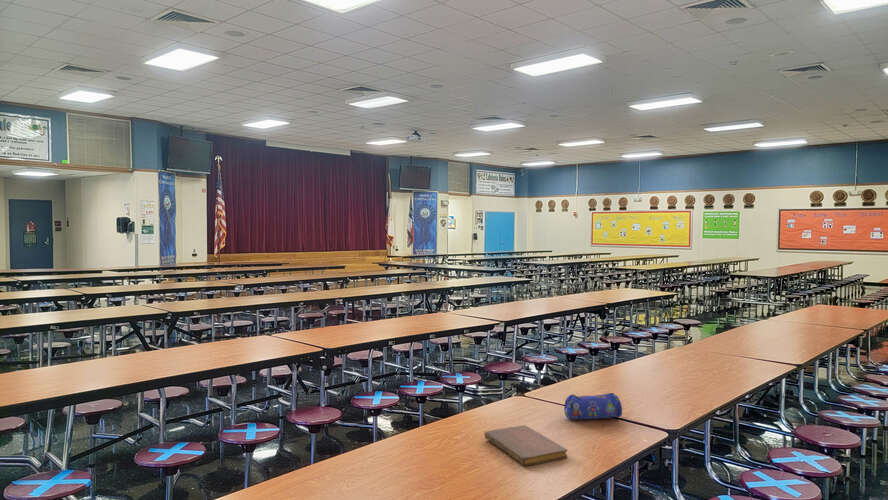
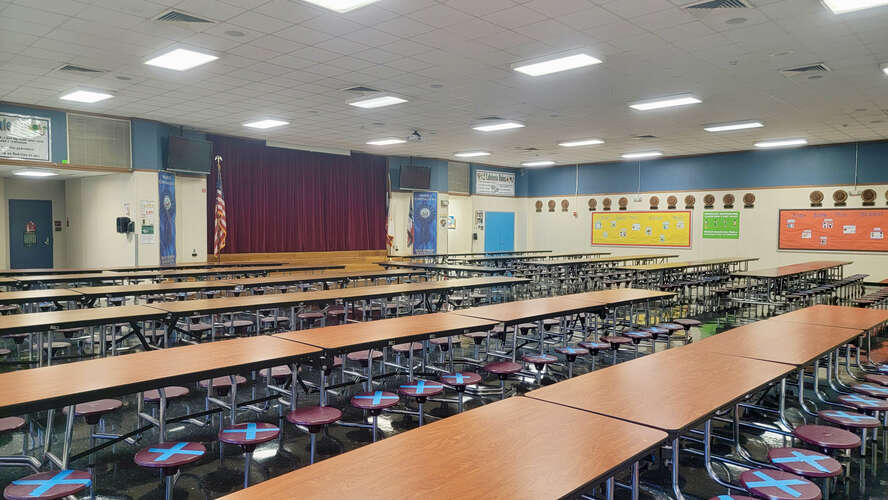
- pencil case (592, 405)
- notebook (524, 443)
